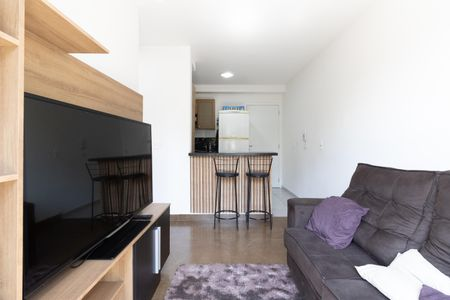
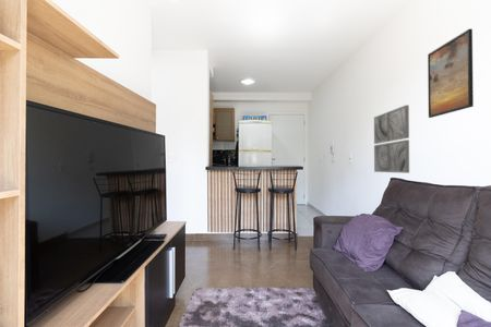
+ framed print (447, 77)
+ wall art (390, 141)
